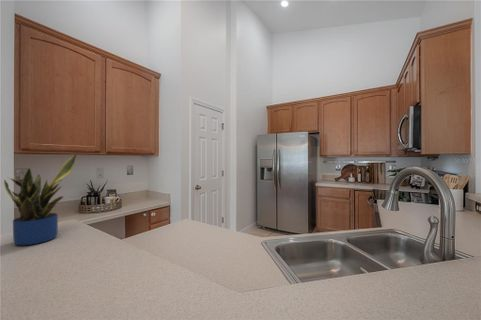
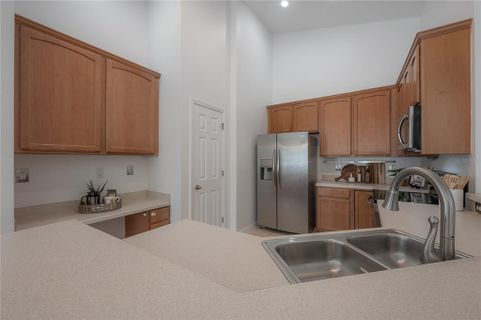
- potted plant (43, 194)
